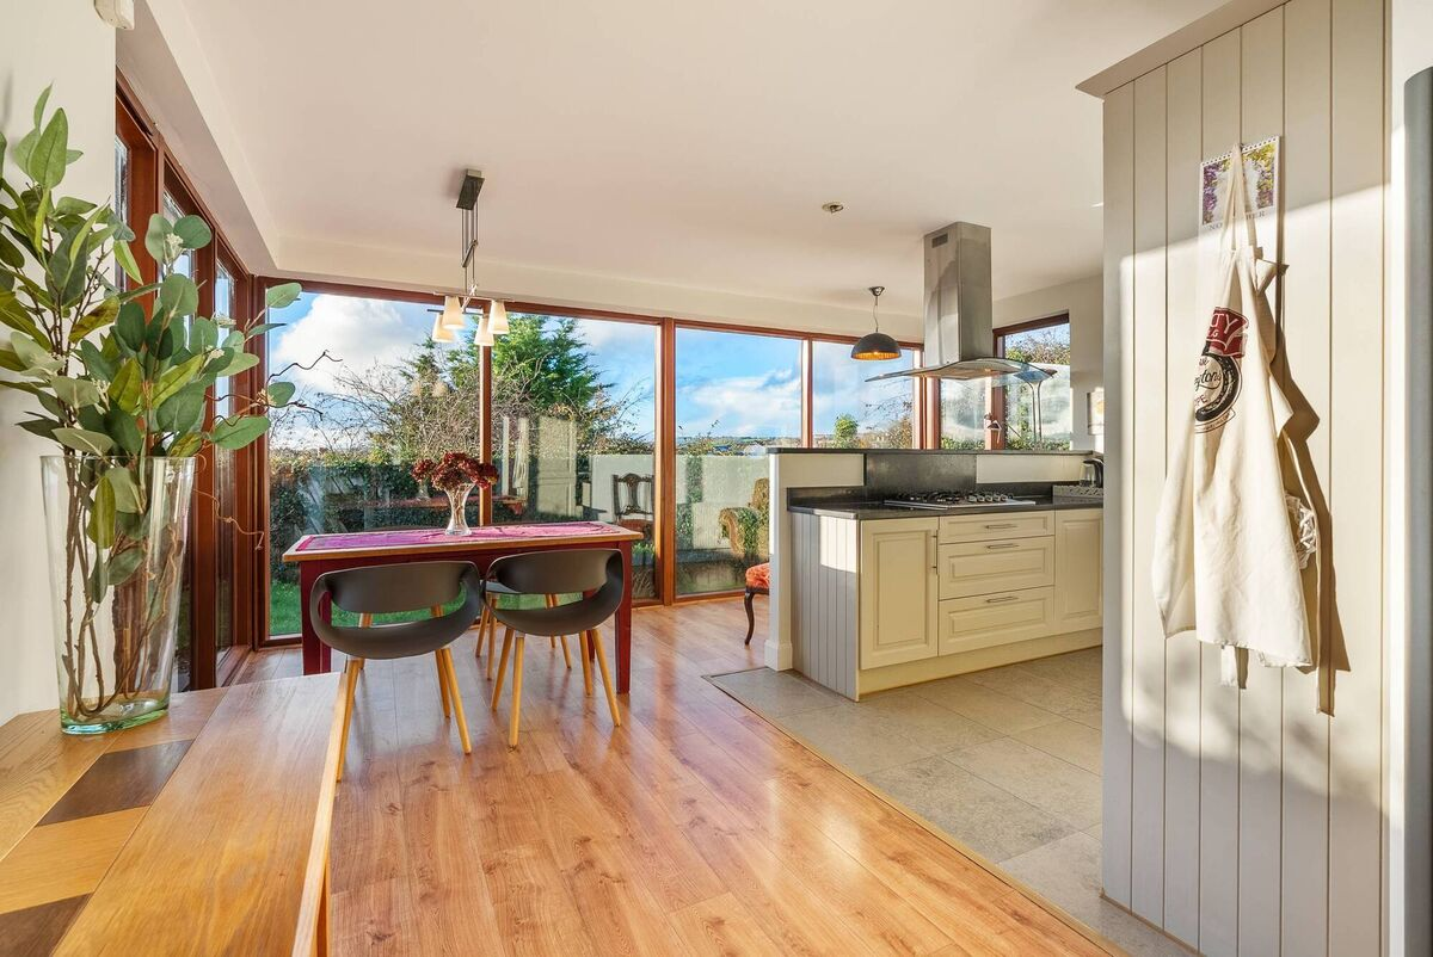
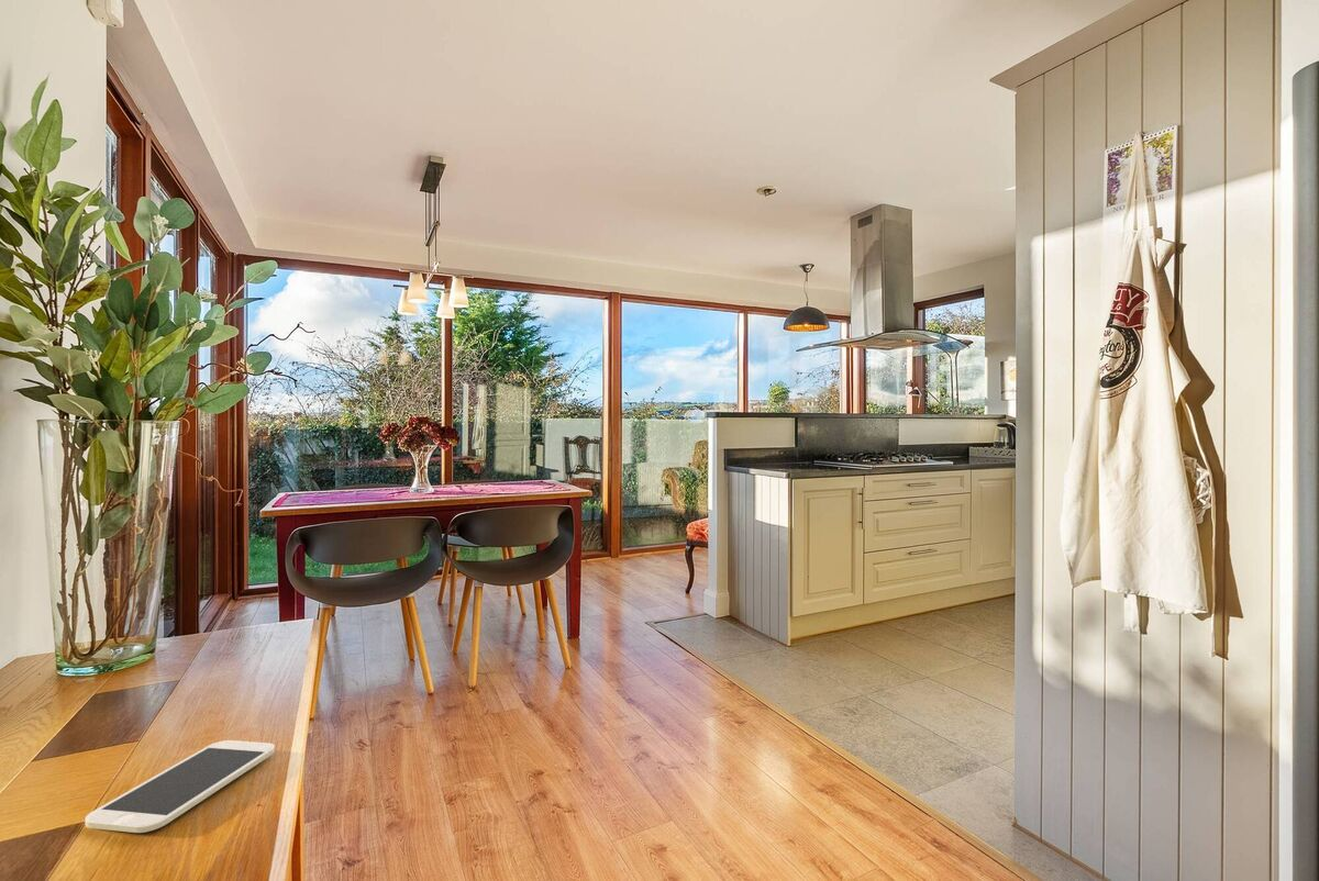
+ smartphone (189, 780)
